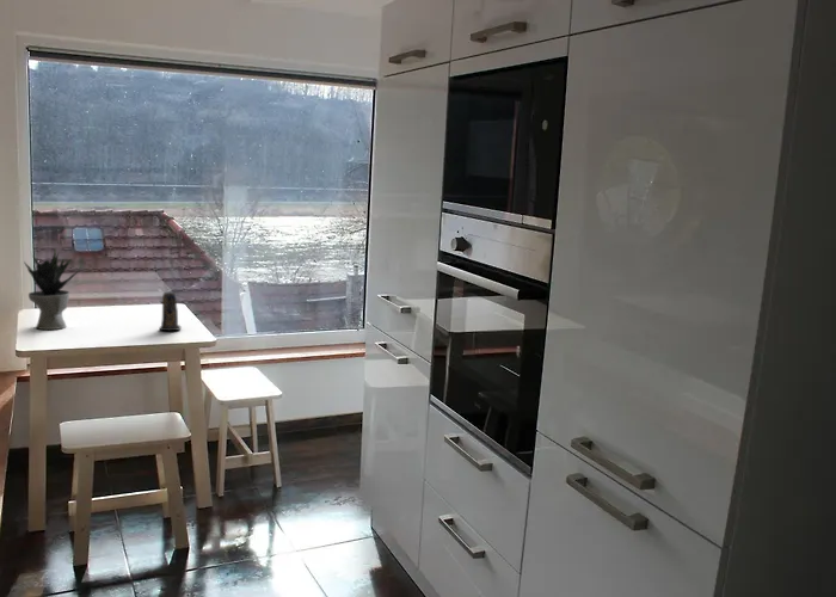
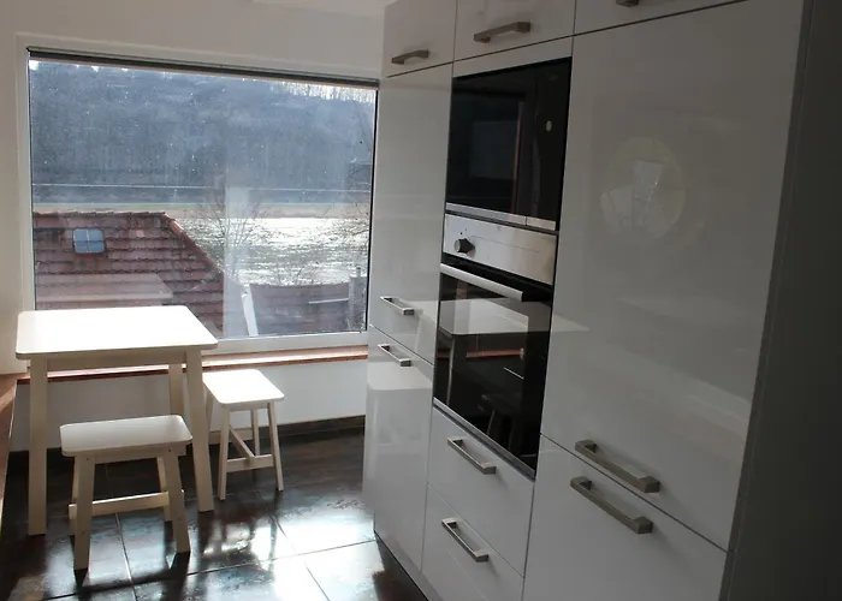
- candle (170, 310)
- potted plant (50, 289)
